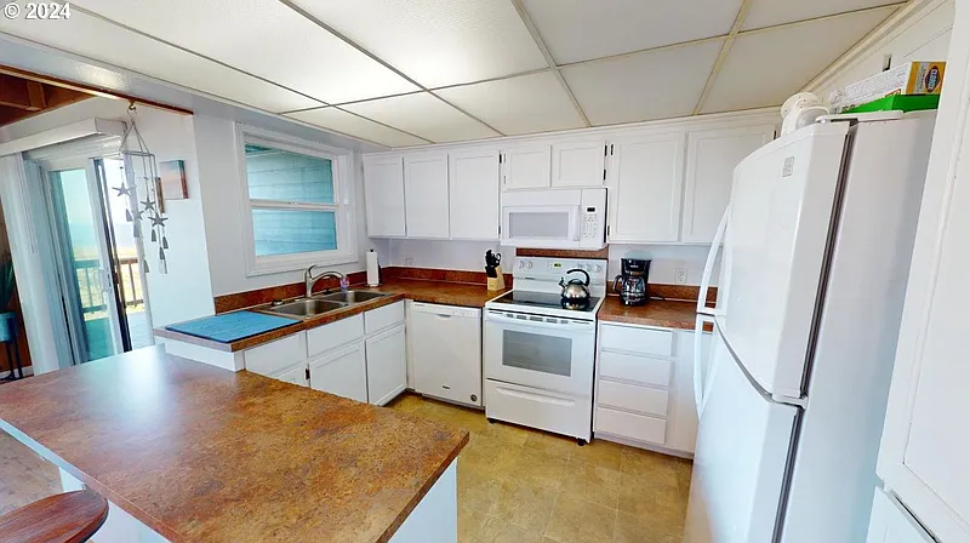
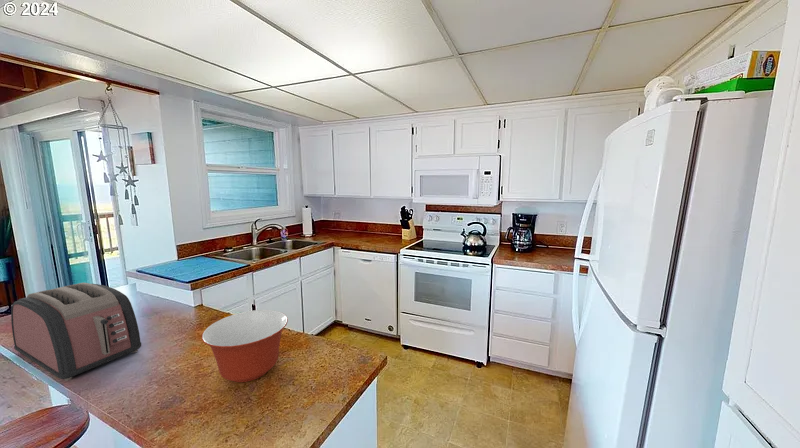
+ toaster (76, 322)
+ mixing bowl (248, 348)
